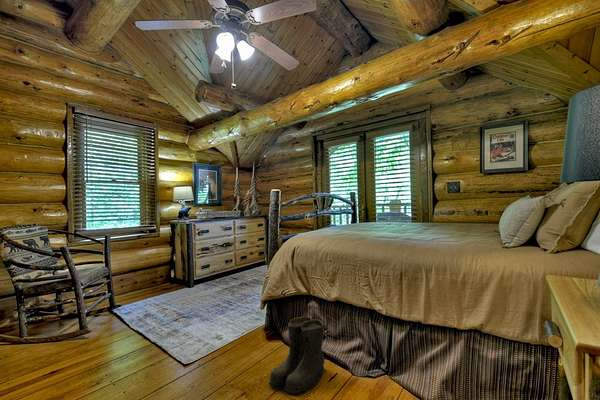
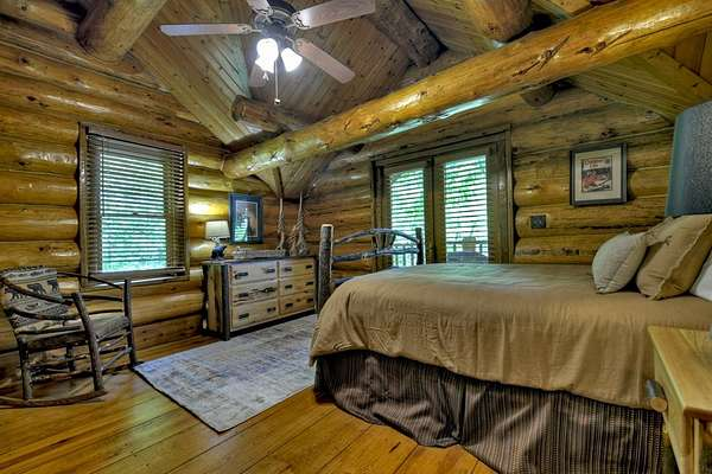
- boots (298, 351)
